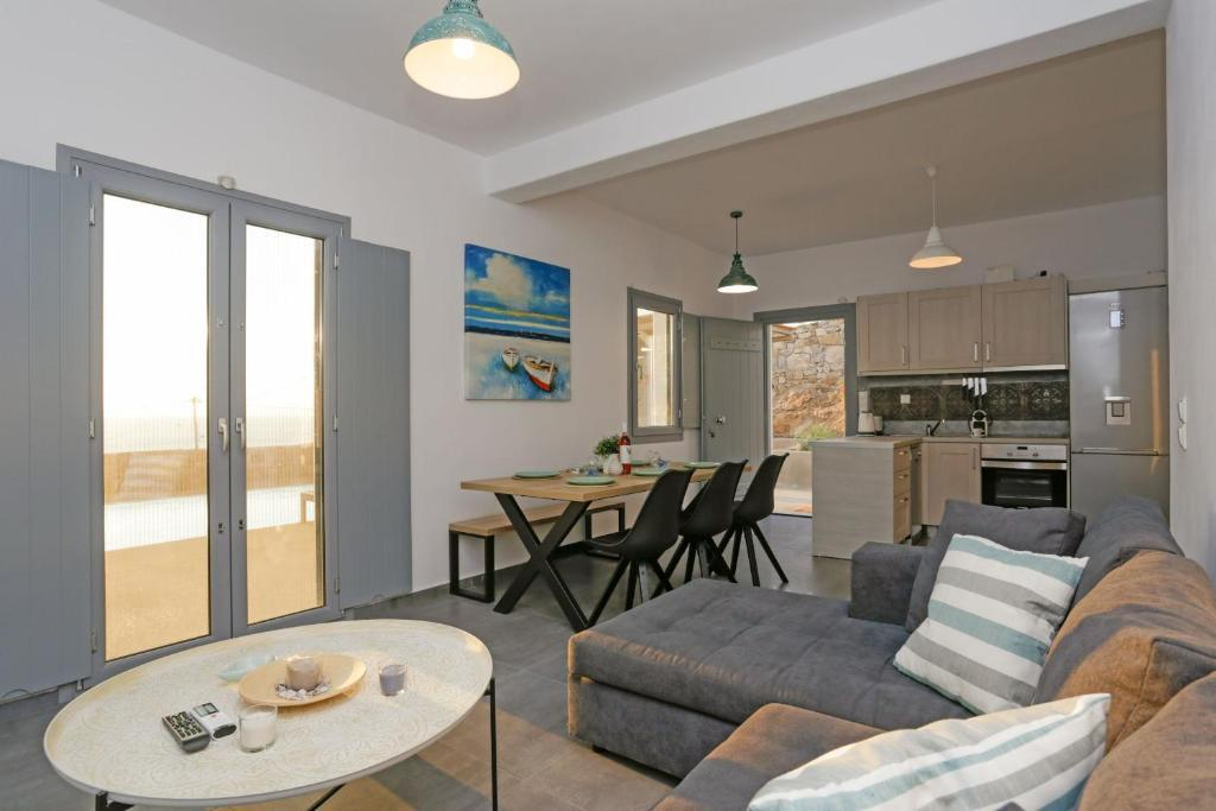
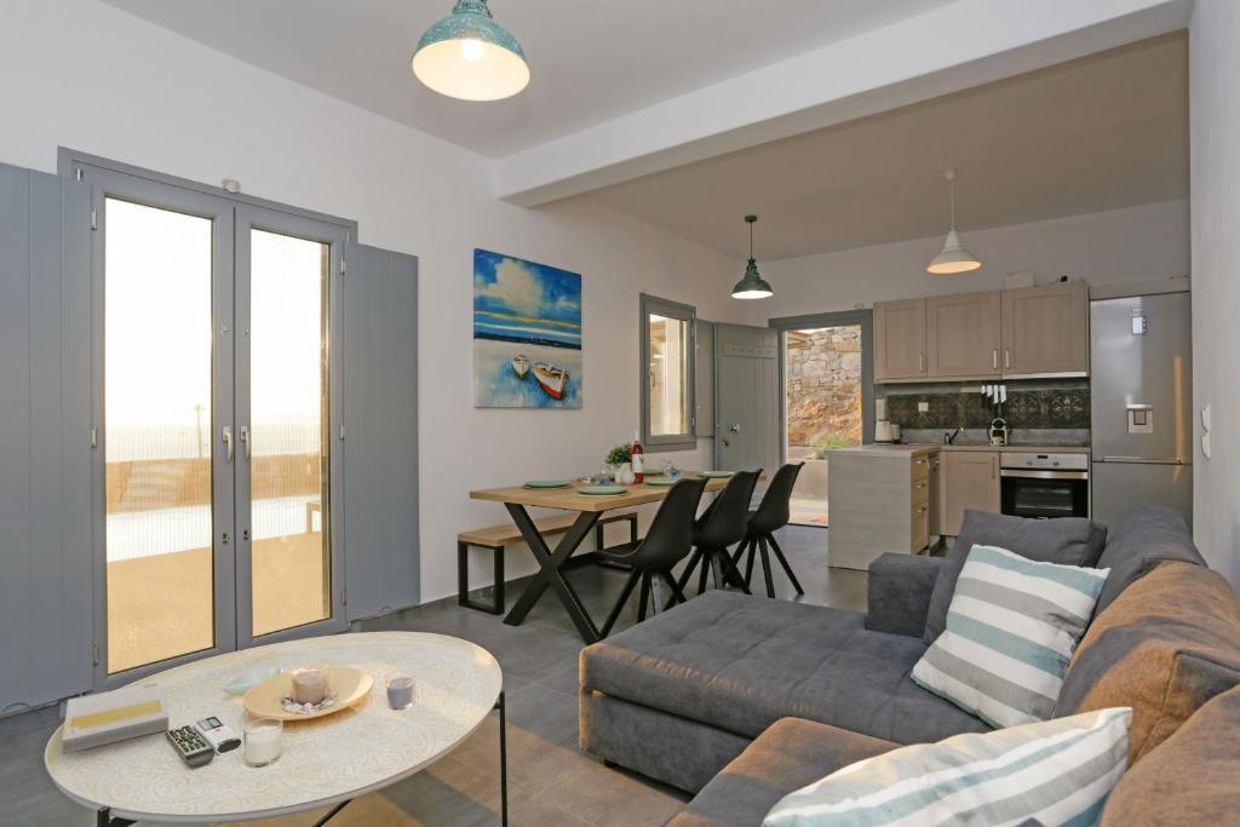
+ book (116, 713)
